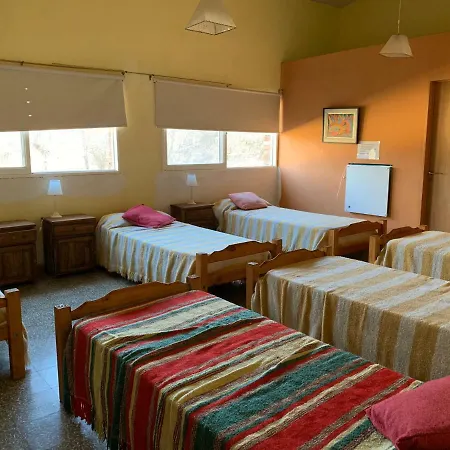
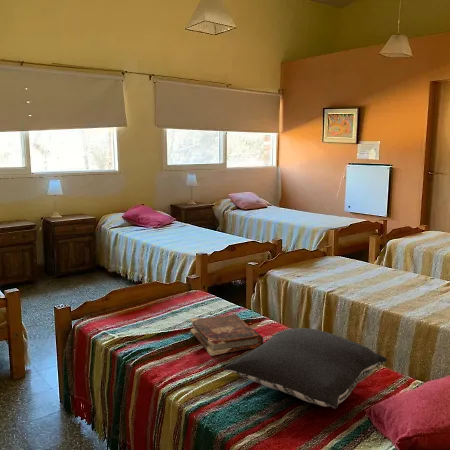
+ book (225, 332)
+ pillow (306, 364)
